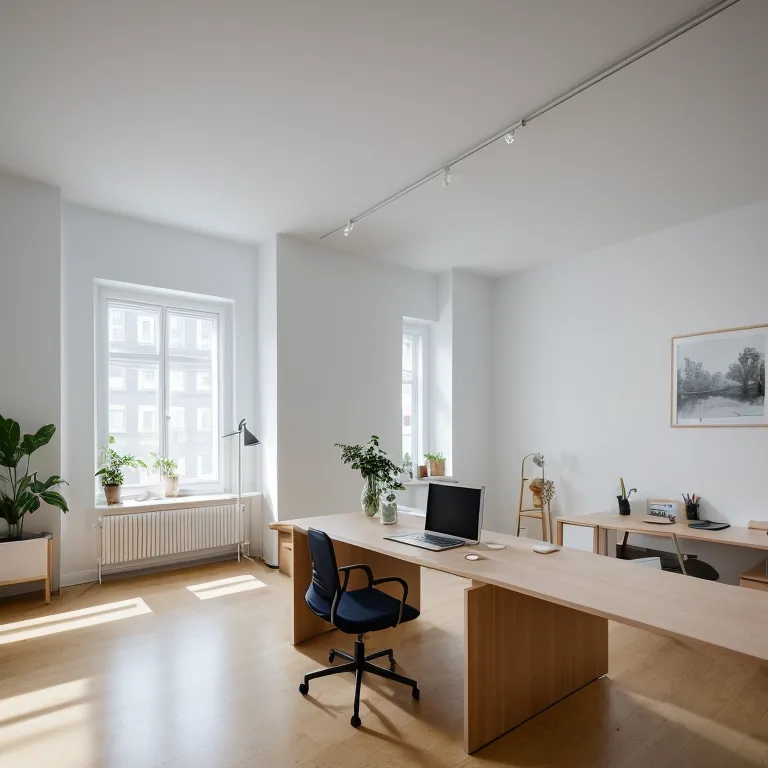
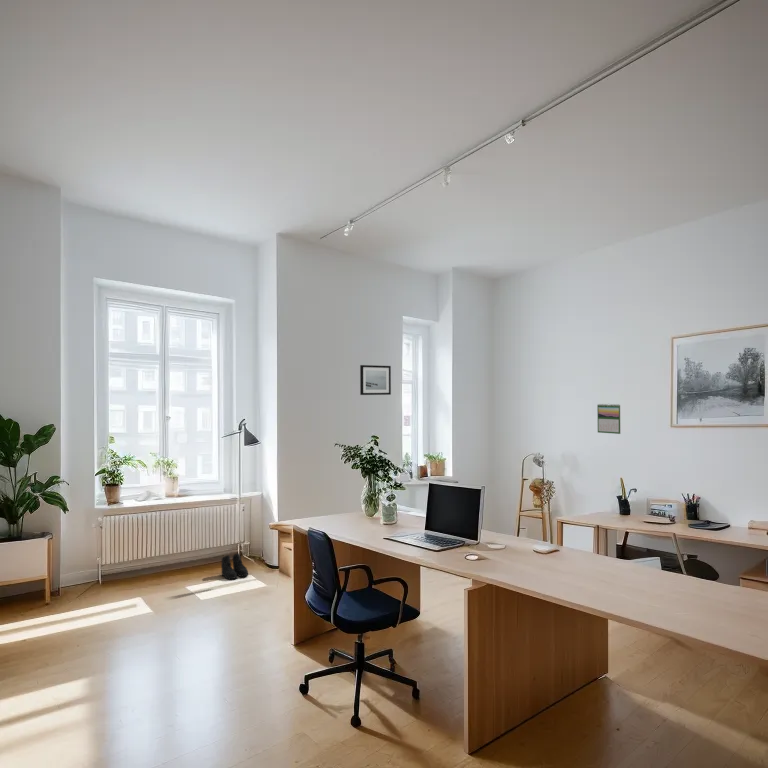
+ calendar (608, 418)
+ wall art (375, 380)
+ boots (234, 565)
